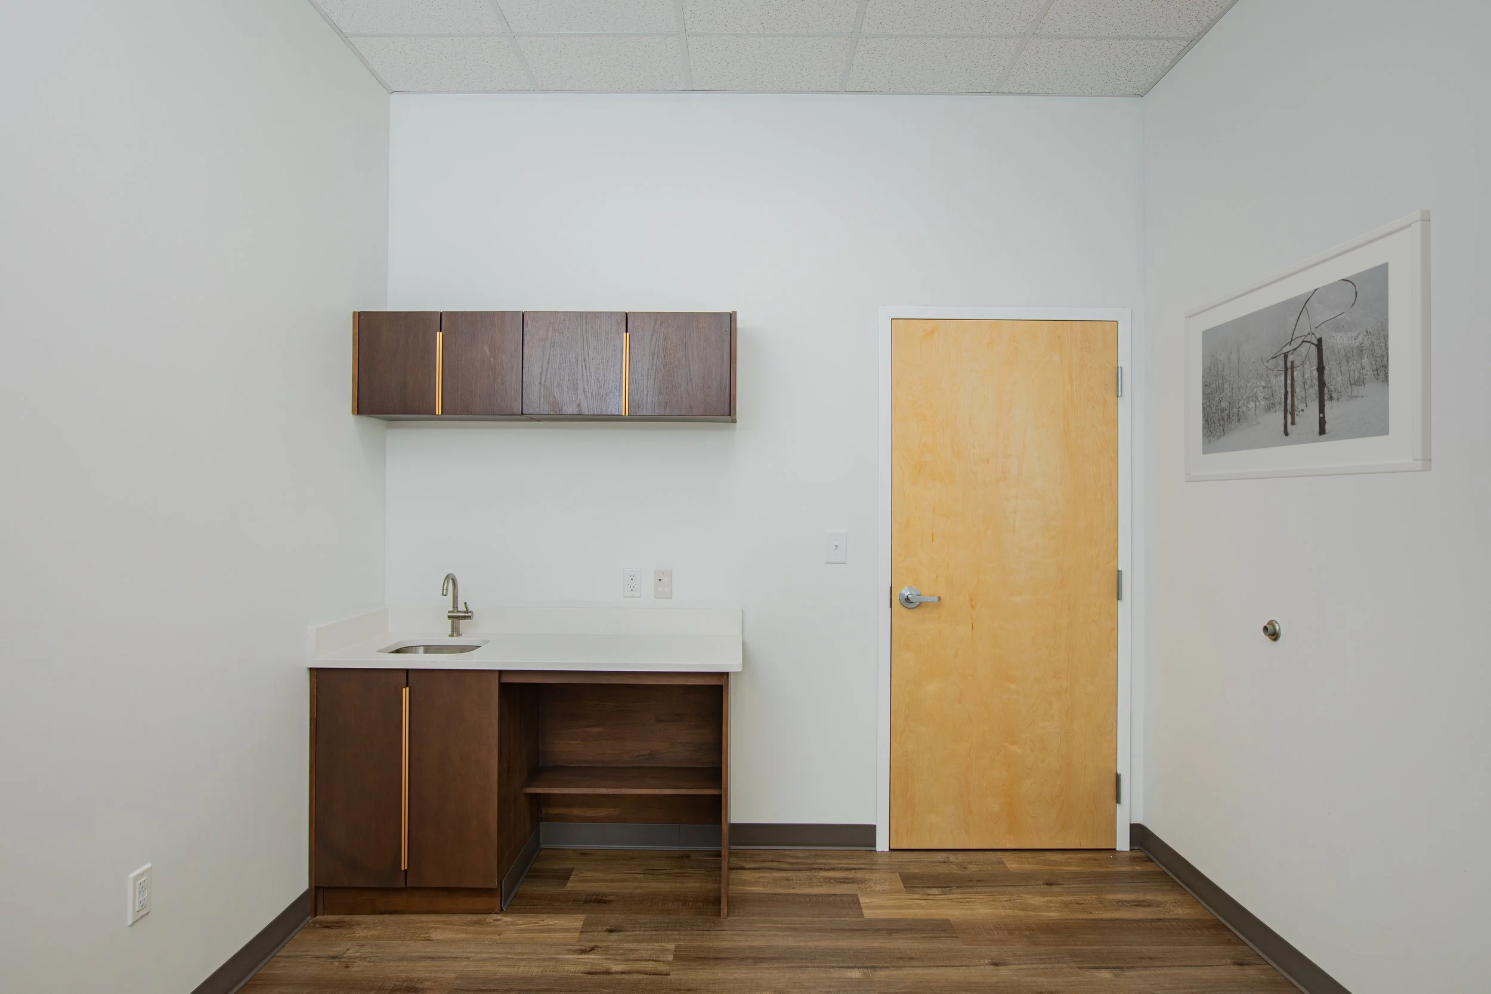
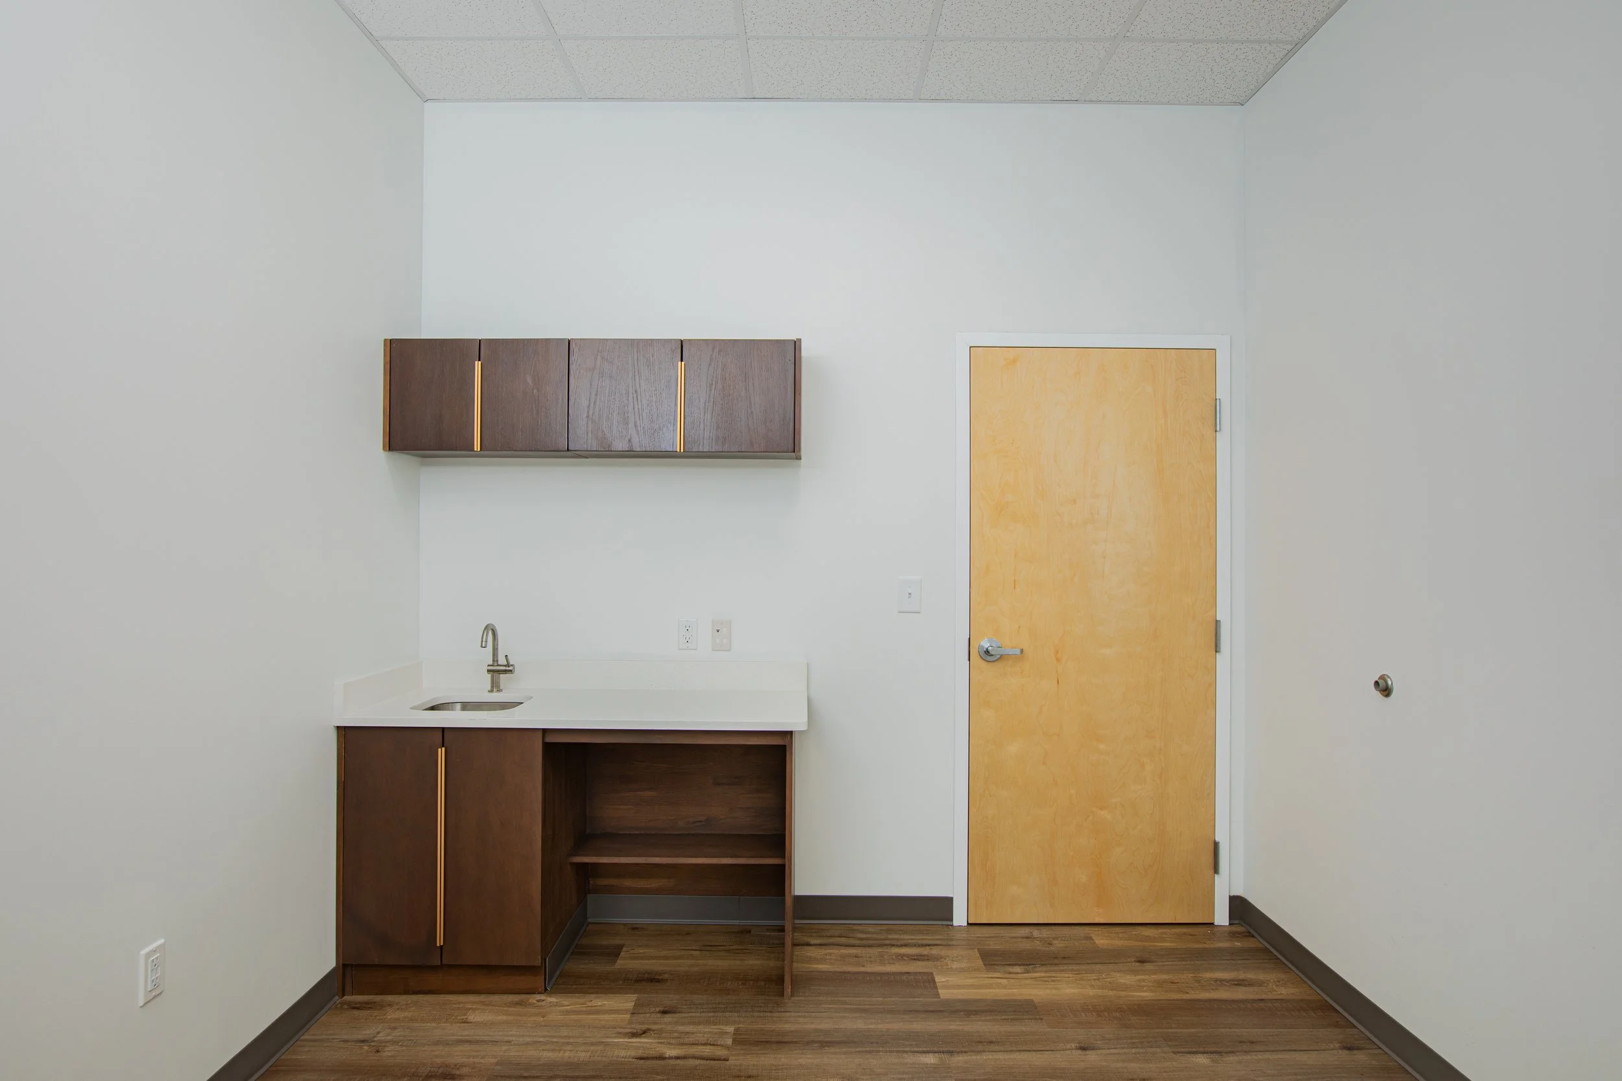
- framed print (1281, 374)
